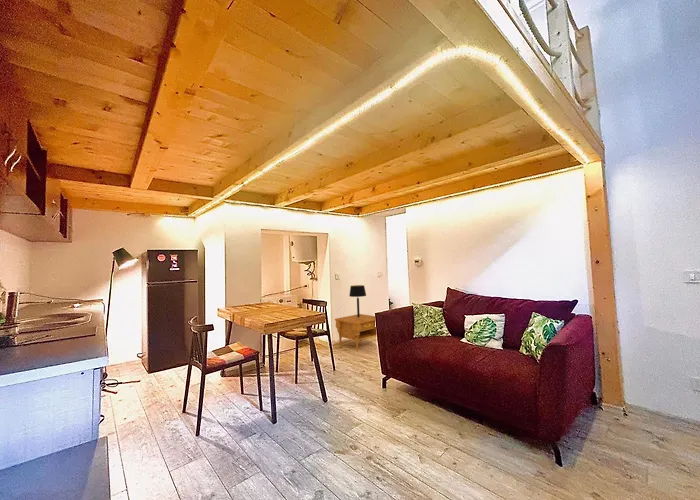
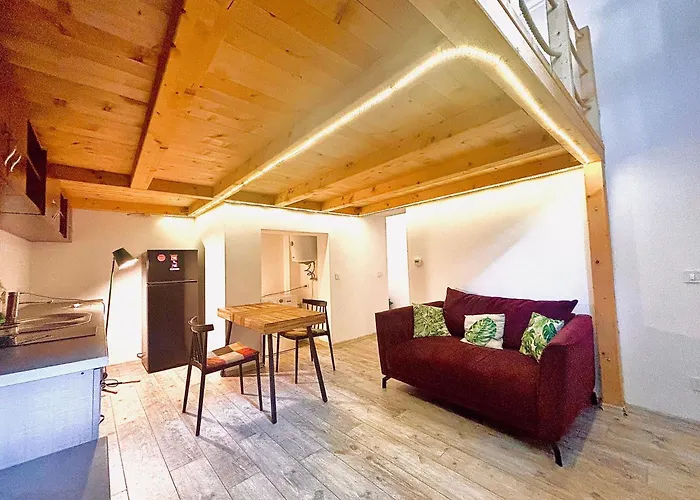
- nightstand (358, 331)
- table lamp (357, 301)
